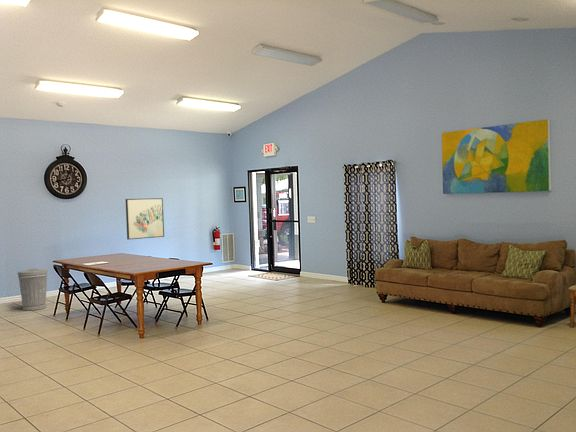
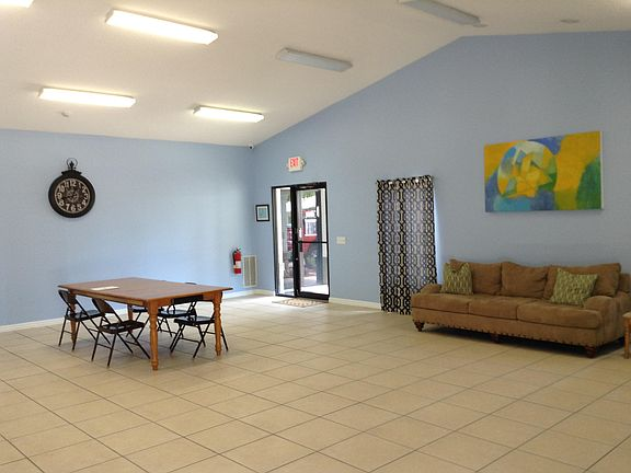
- wall art (145, 218)
- trash can (33, 288)
